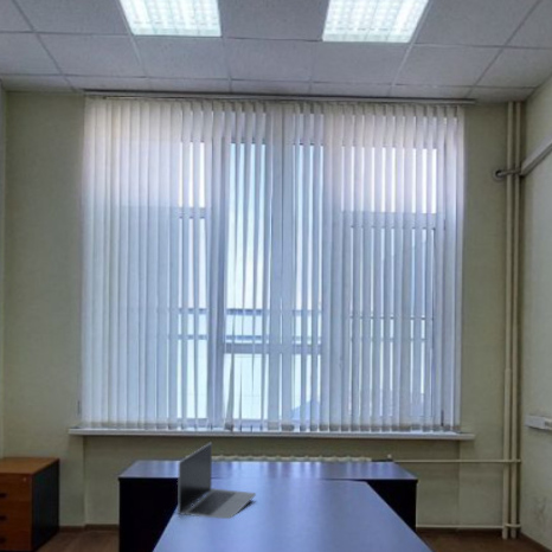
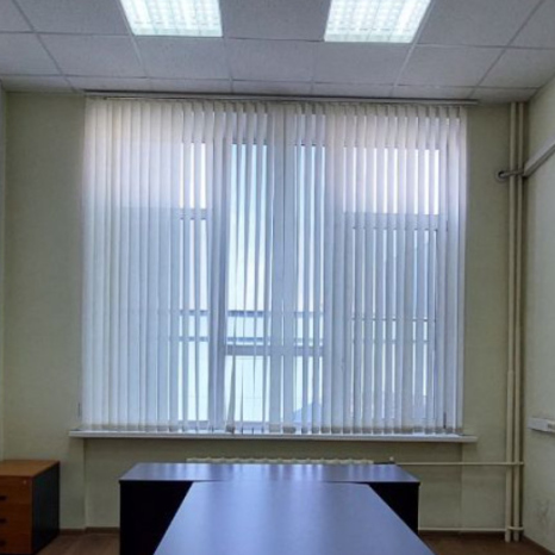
- laptop (211, 480)
